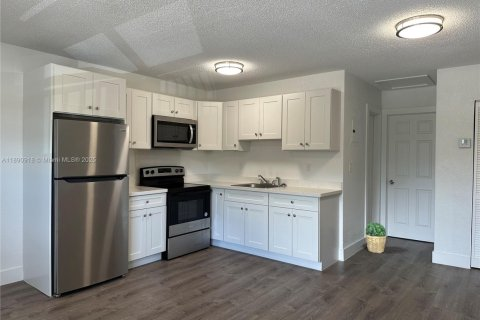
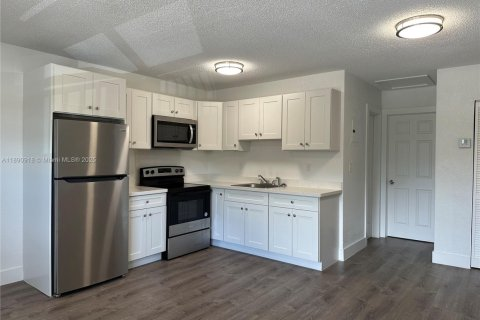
- potted plant (375, 236)
